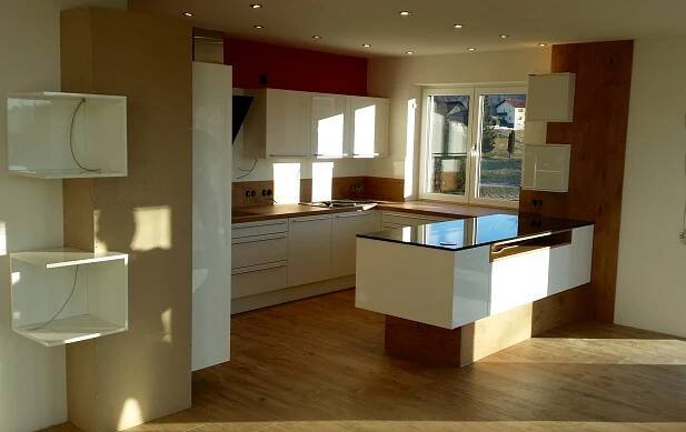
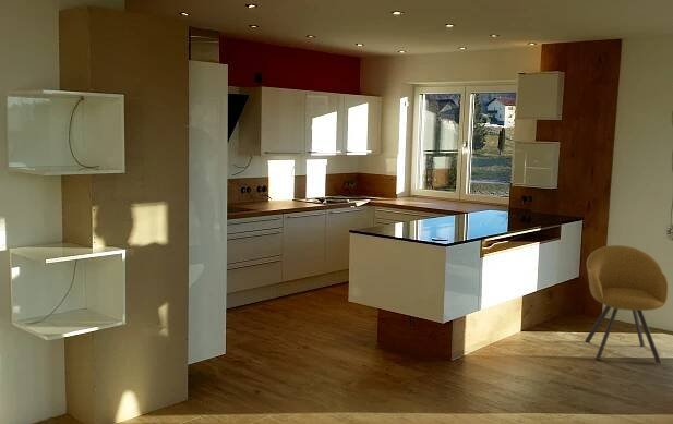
+ chair (624, 301)
